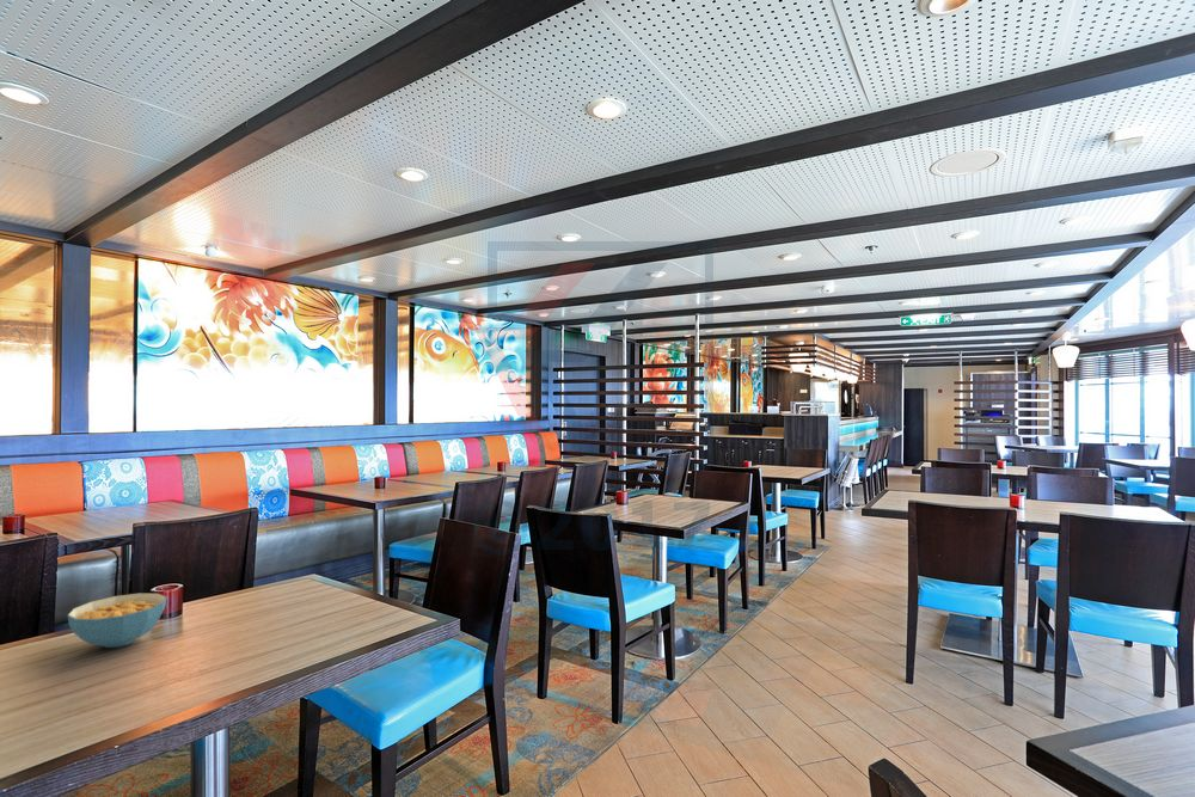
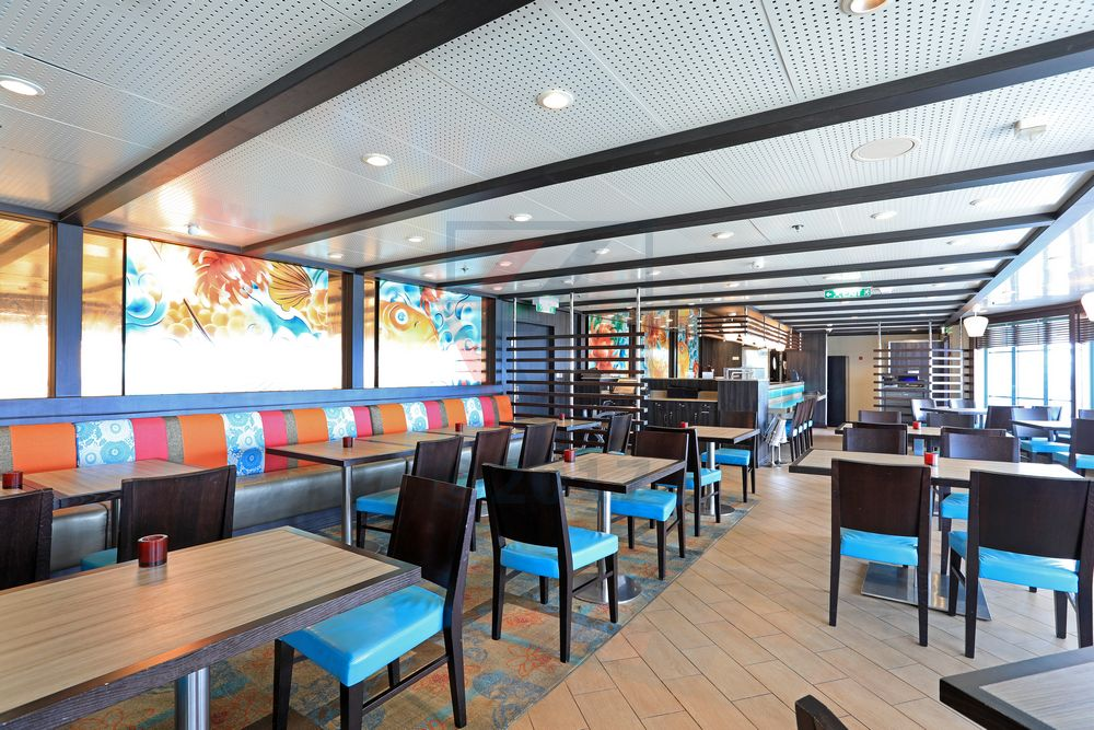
- cereal bowl (118, 624)
